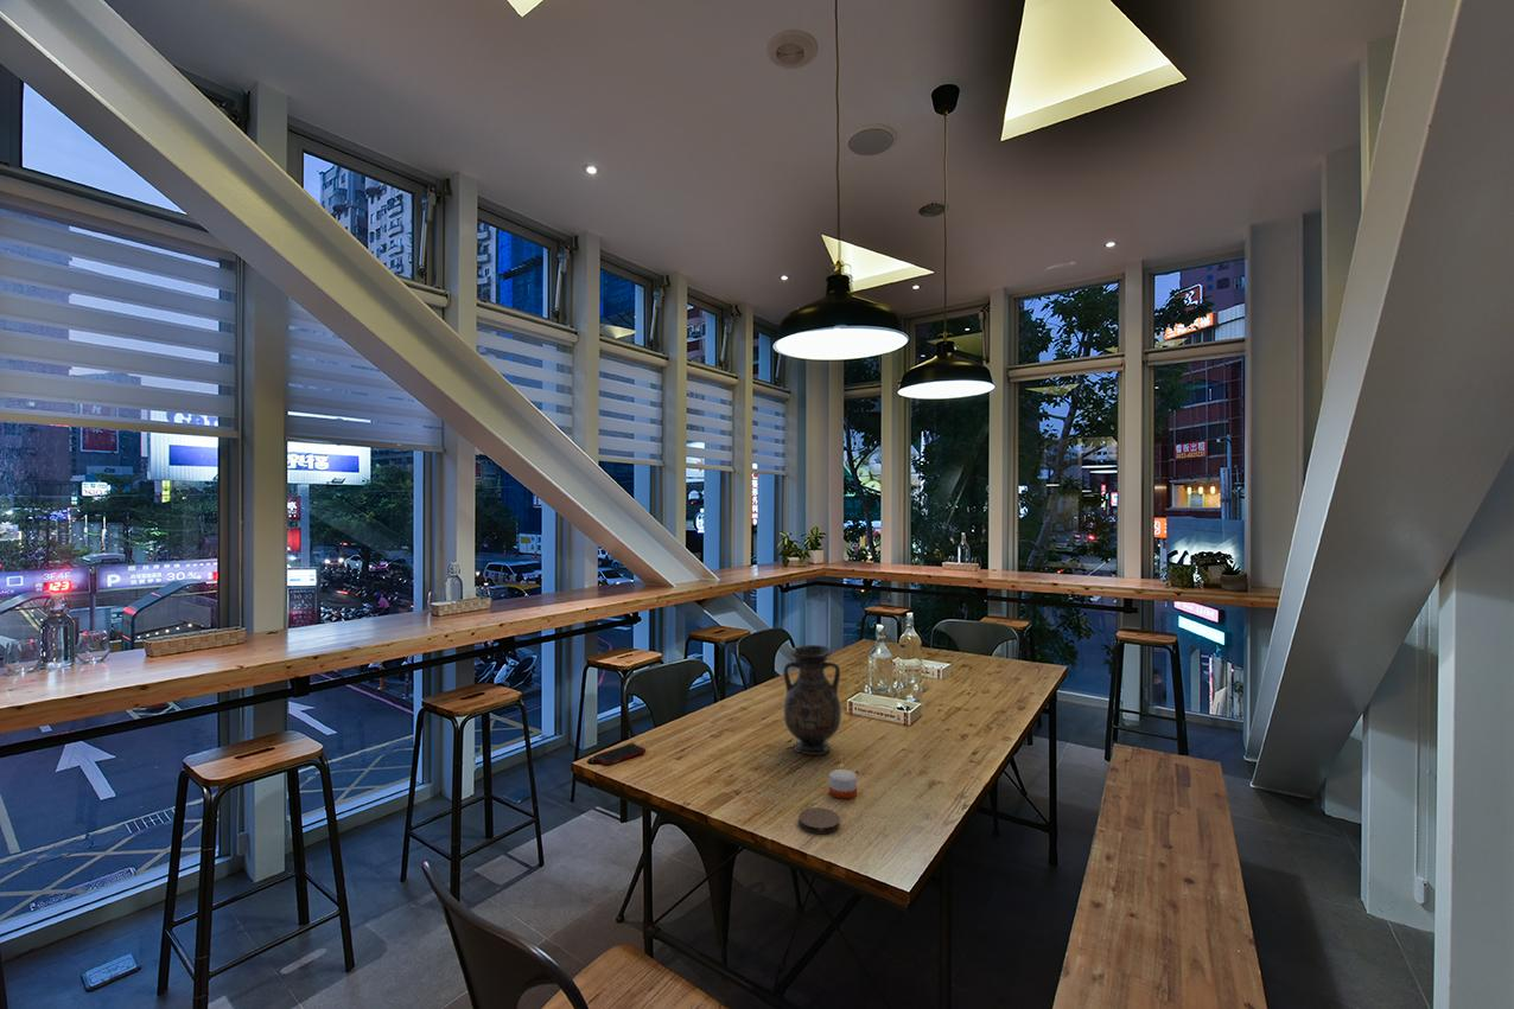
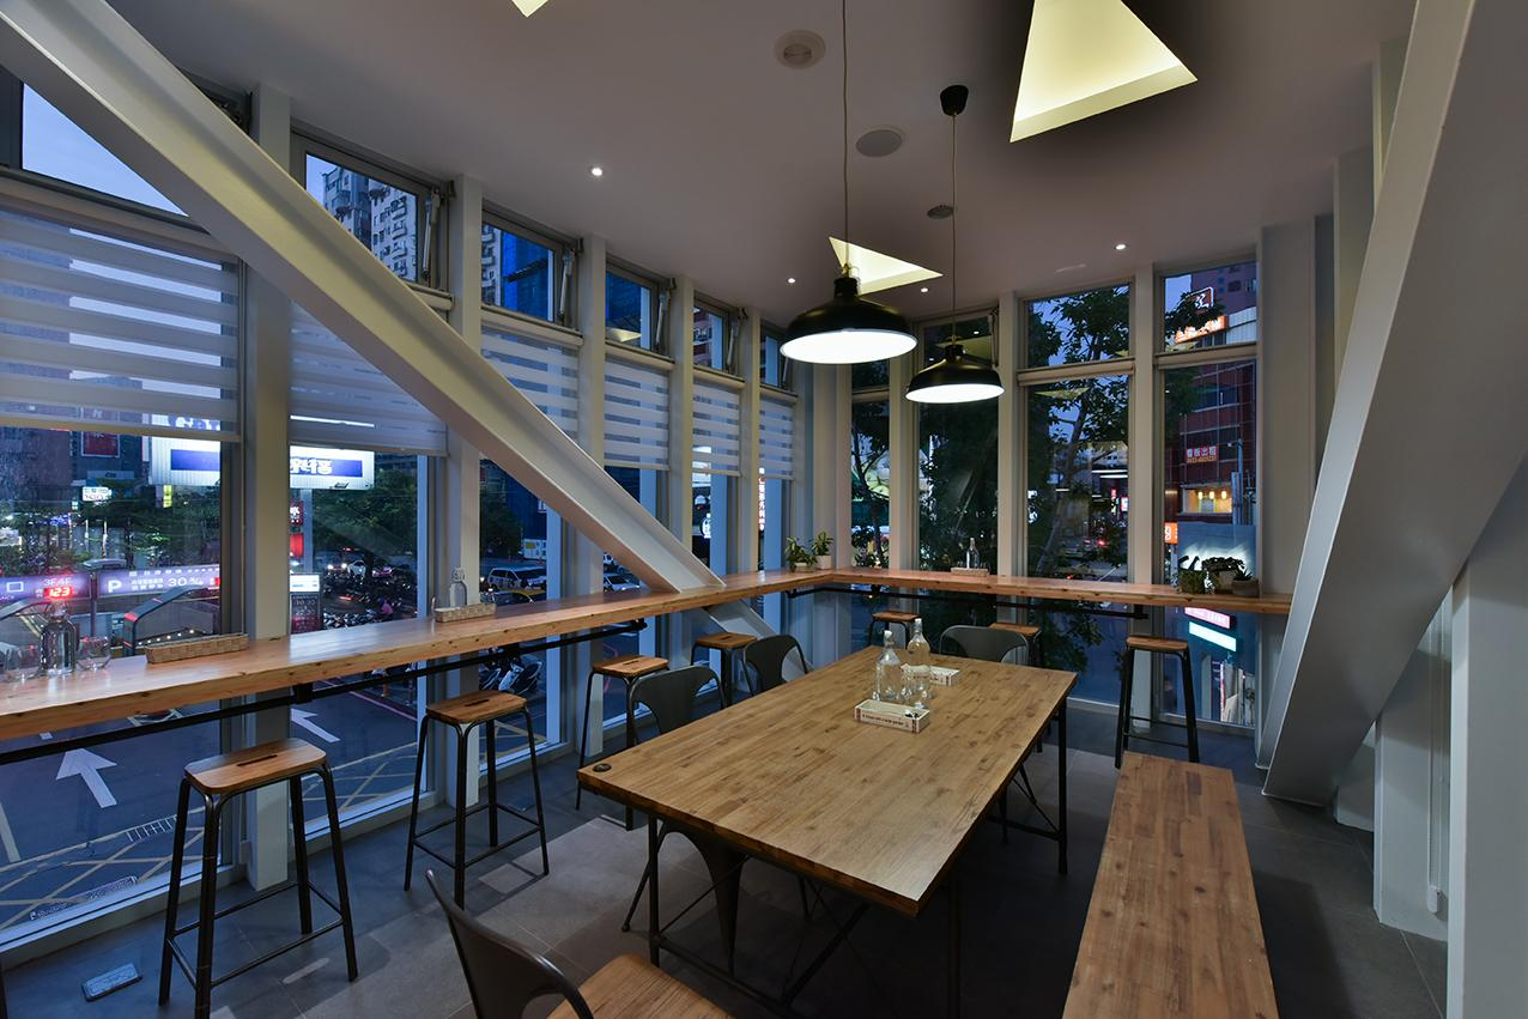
- cell phone (619, 754)
- candle (842, 773)
- coaster (819, 819)
- vase (812, 698)
